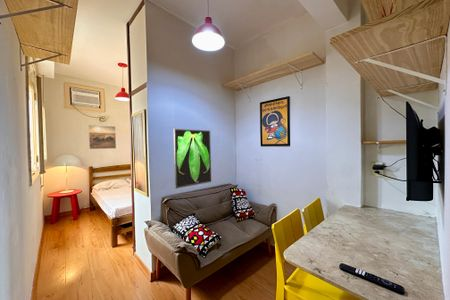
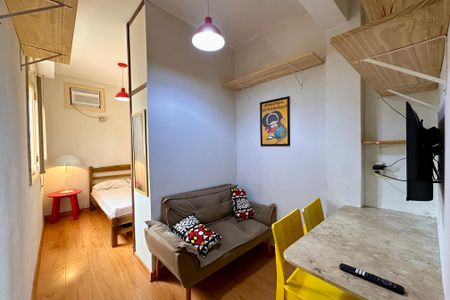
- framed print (102, 137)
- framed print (193, 157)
